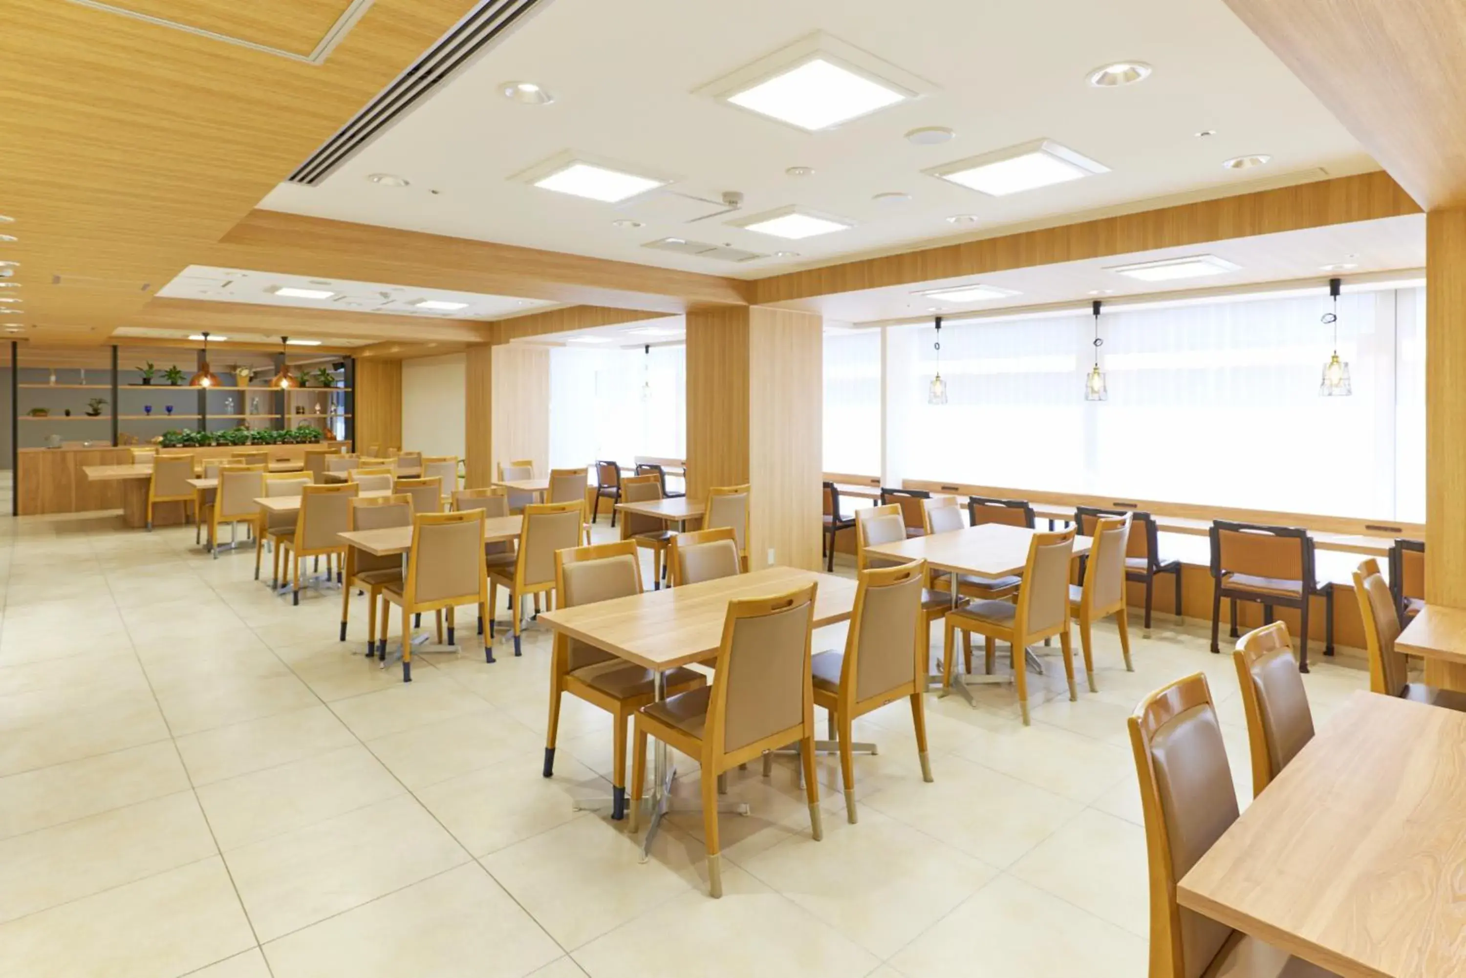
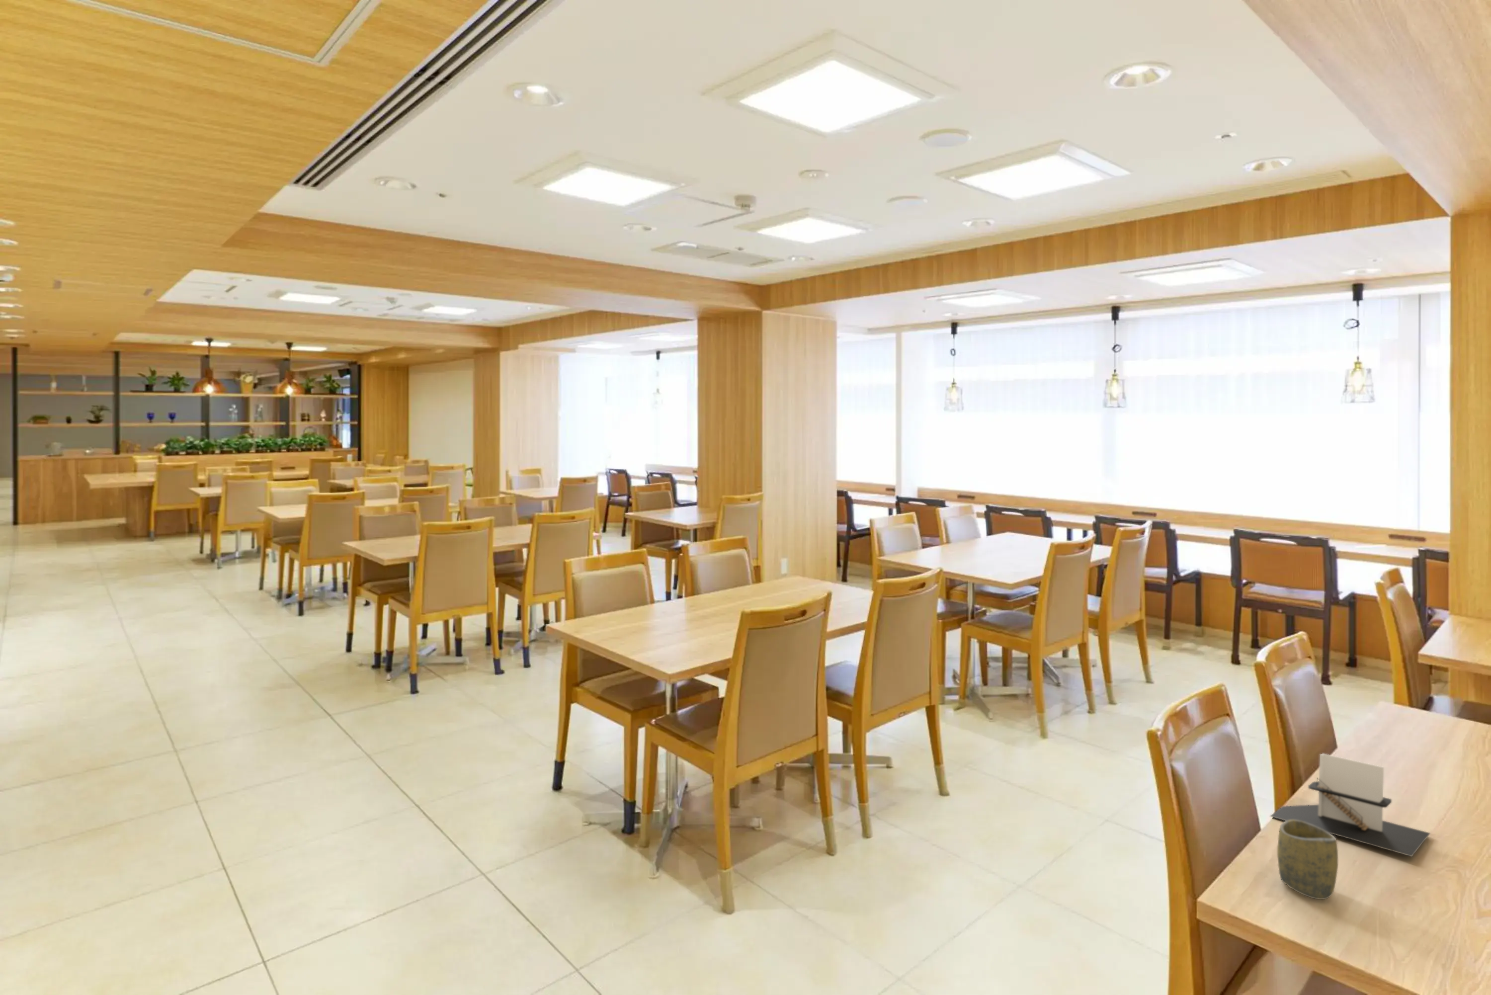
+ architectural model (1349, 794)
+ cup (1307, 858)
